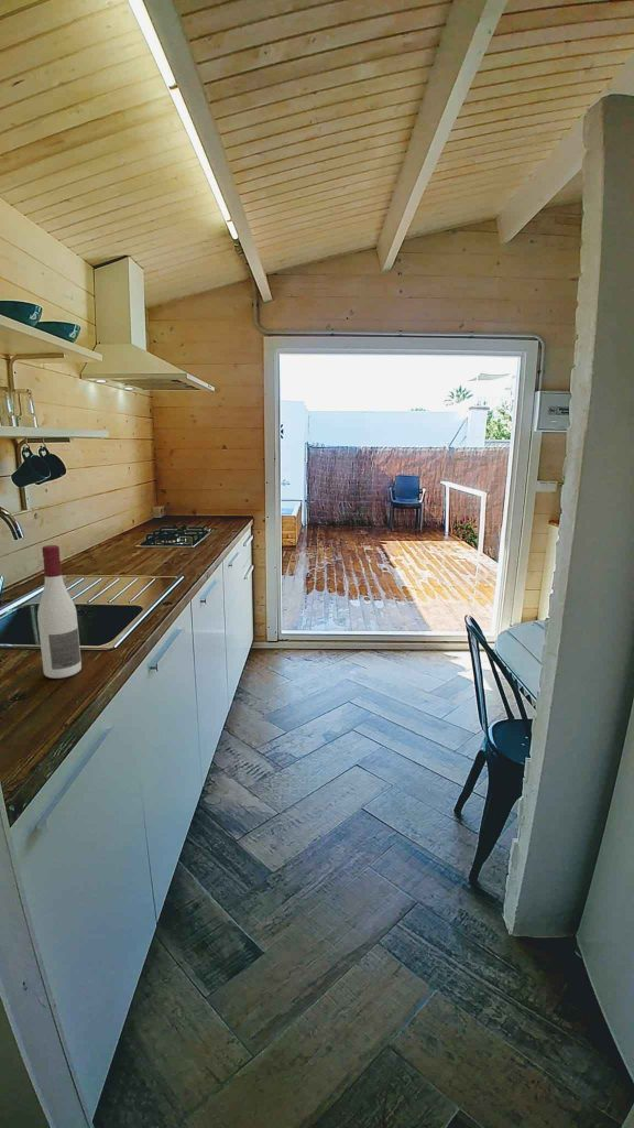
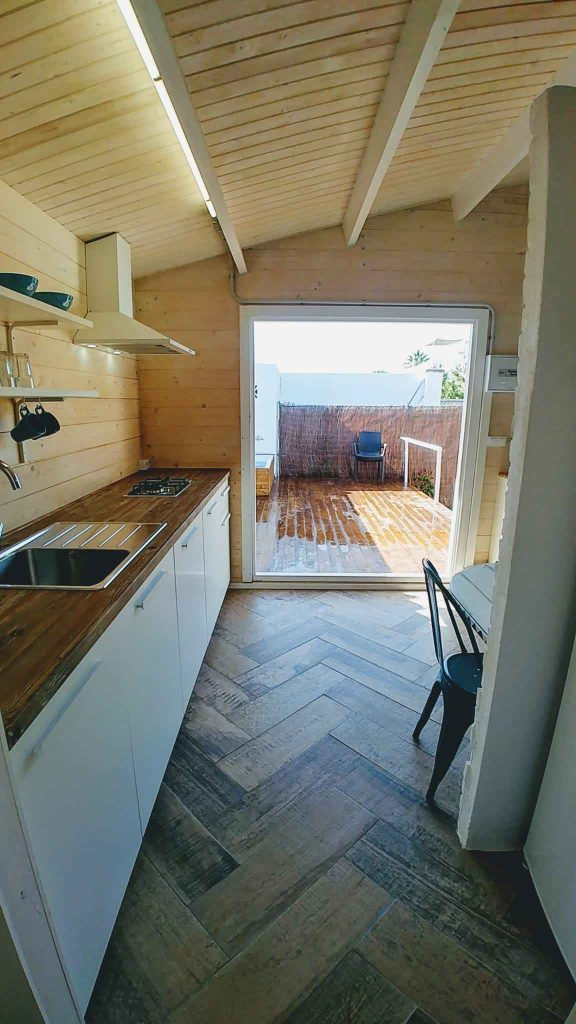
- alcohol (56, 610)
